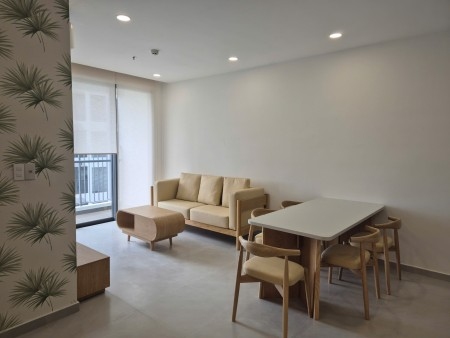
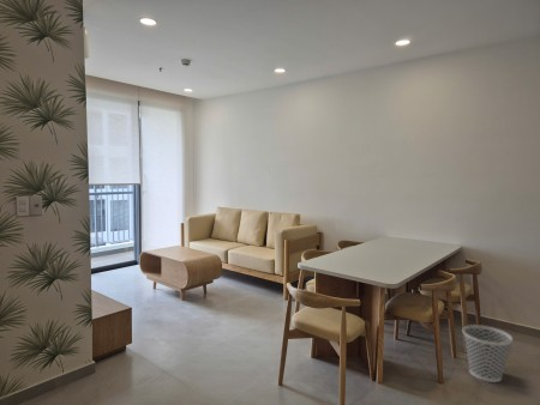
+ wastebasket (486, 353)
